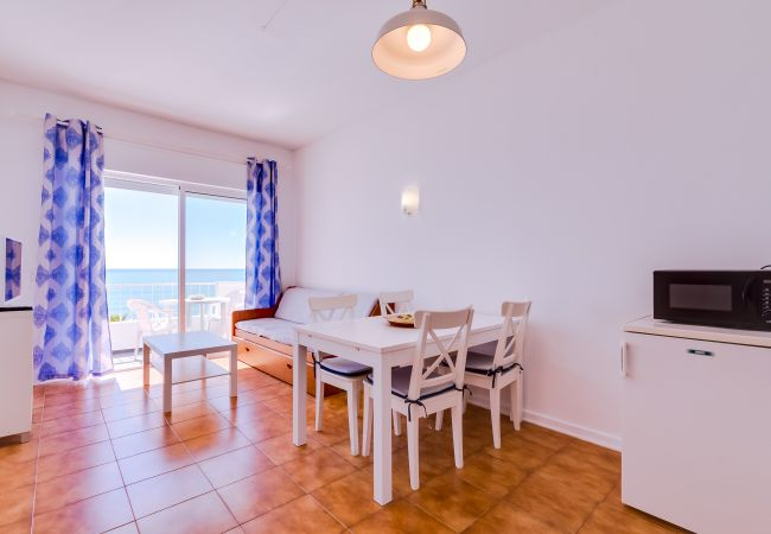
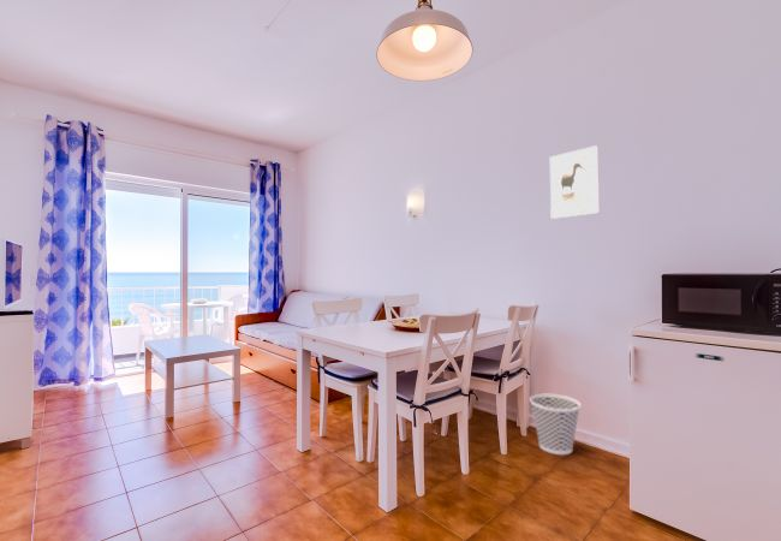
+ wastebasket (554, 423)
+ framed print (573, 183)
